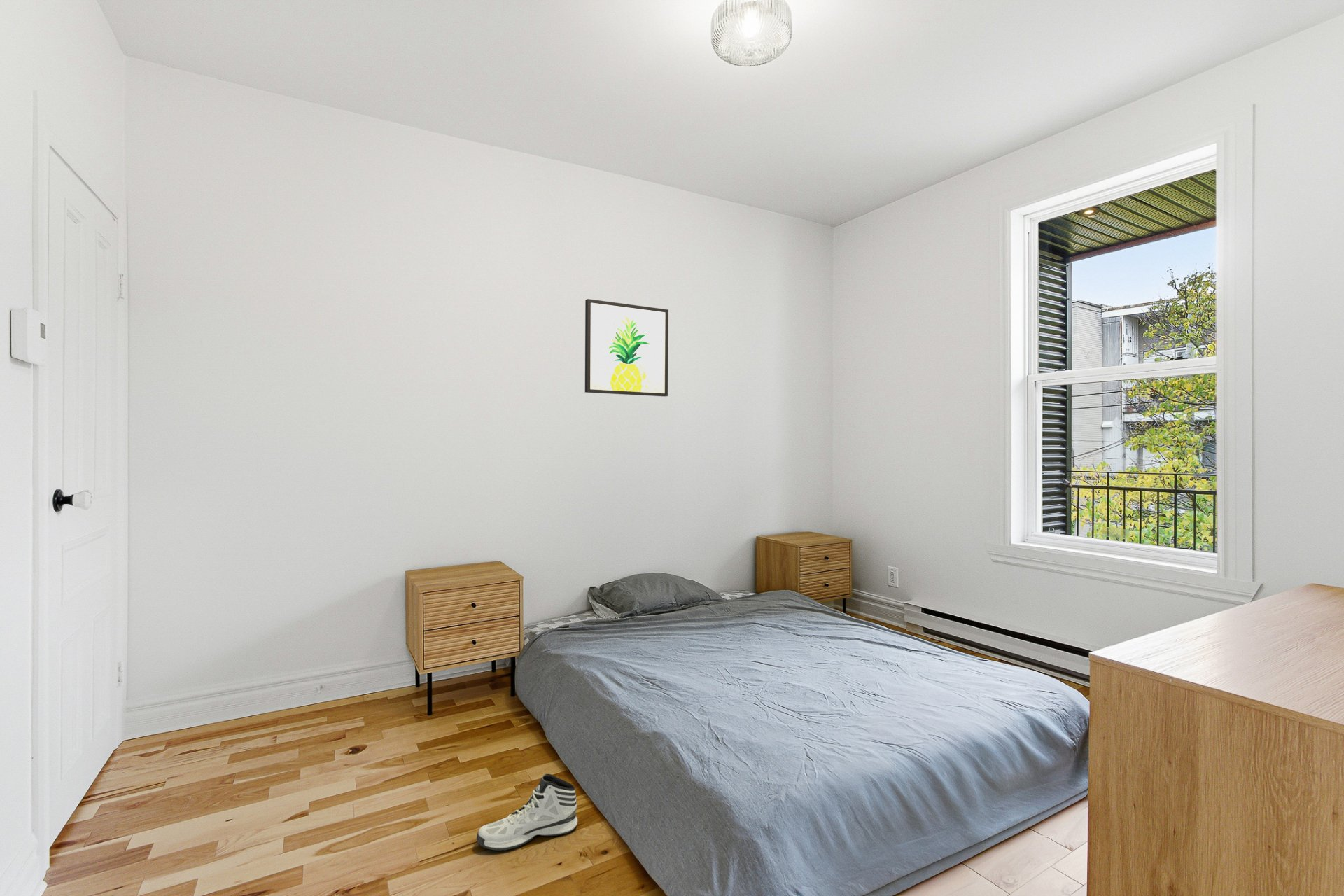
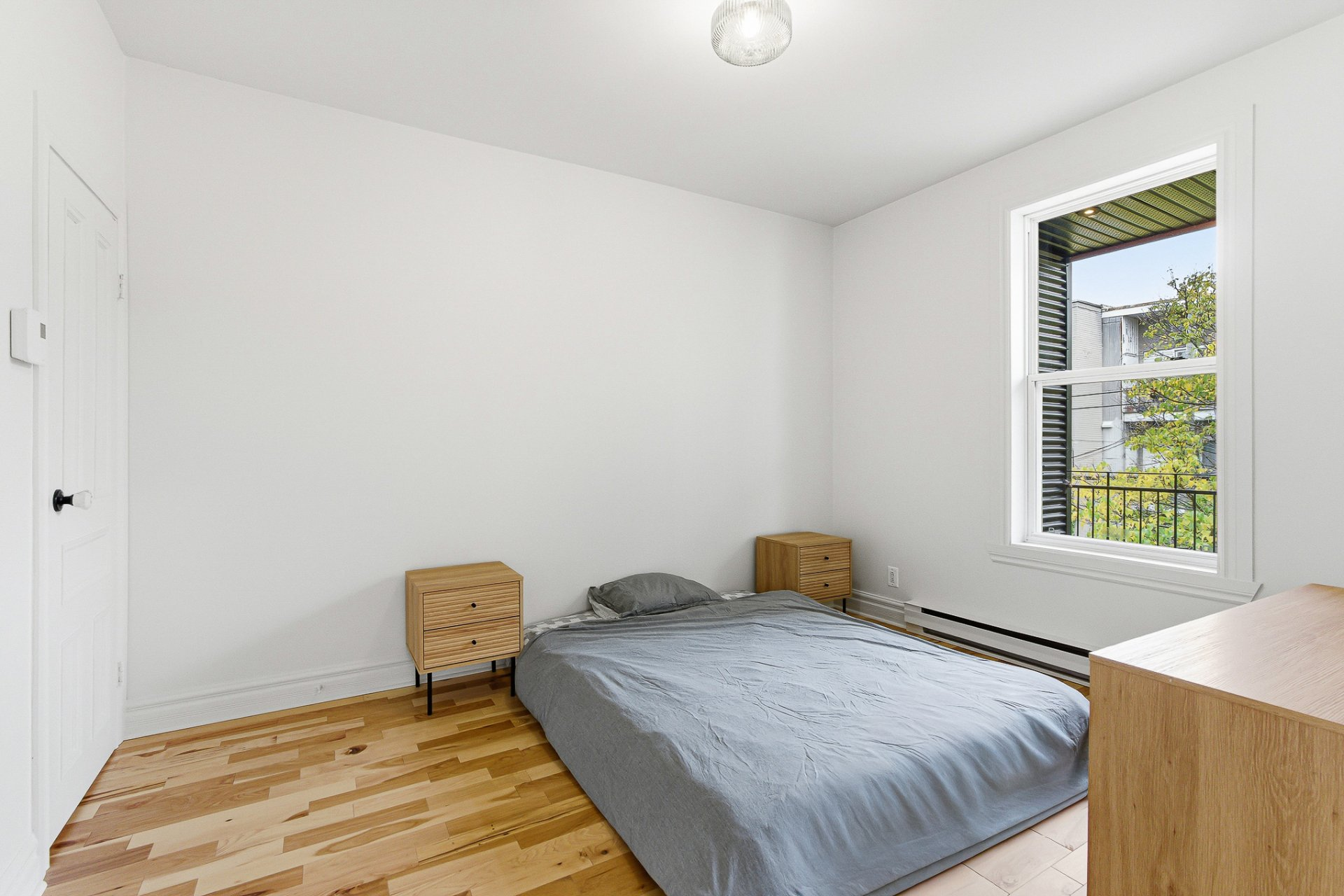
- sneaker (528, 806)
- wall art (628, 349)
